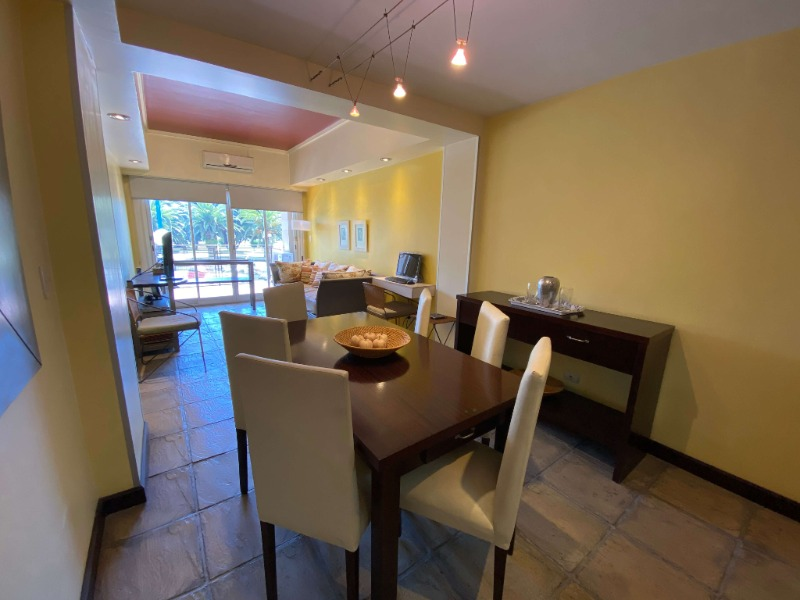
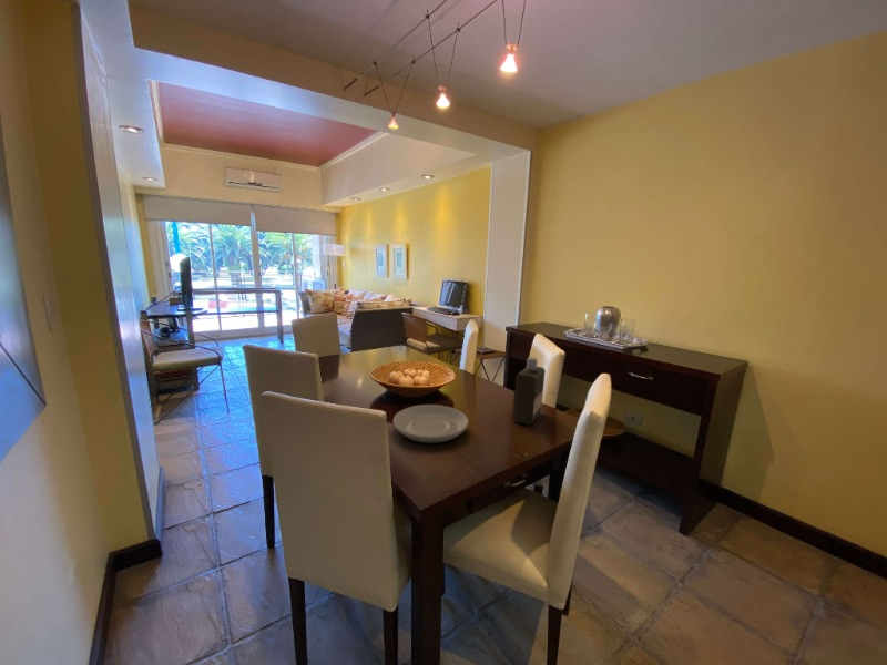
+ bottle (529, 388)
+ plate (430, 424)
